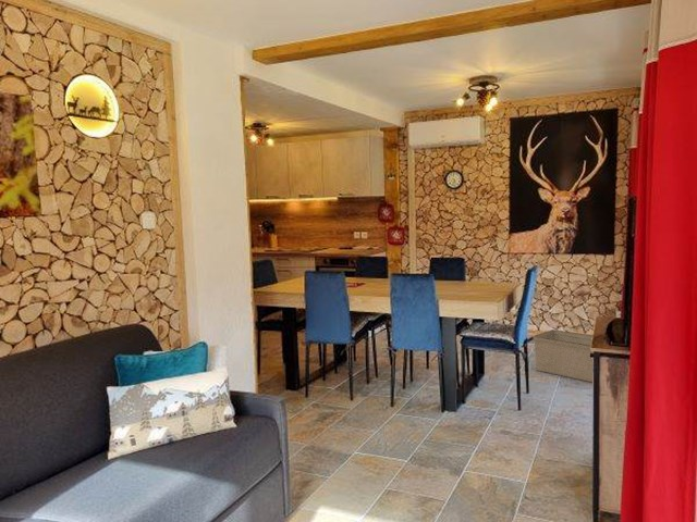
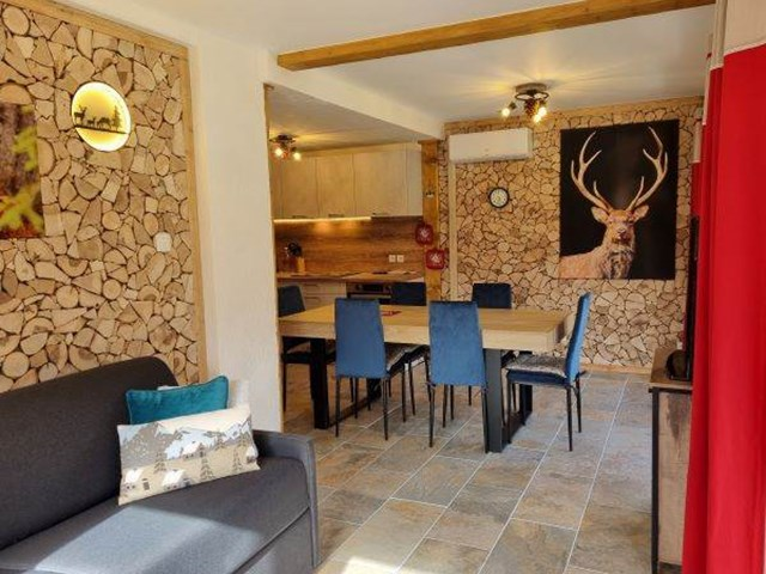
- storage bin (573, 355)
